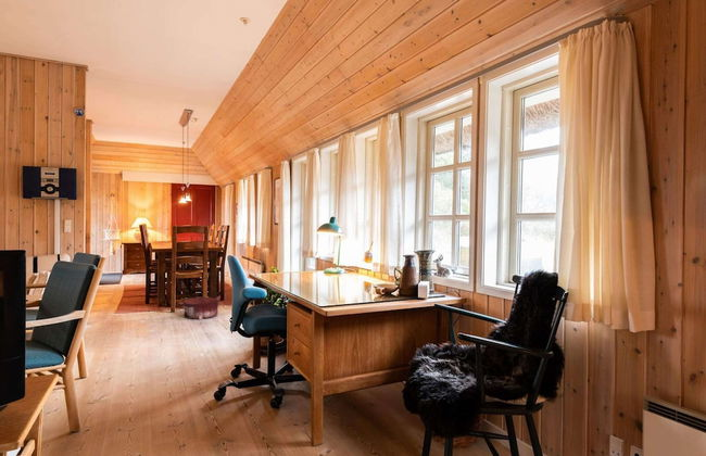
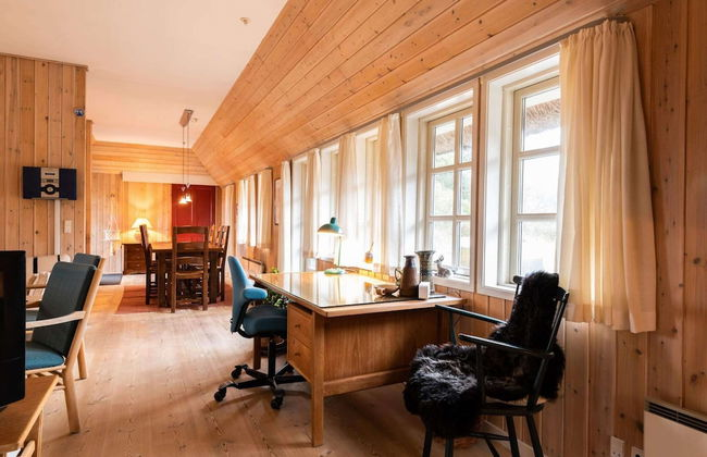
- pouf (200, 306)
